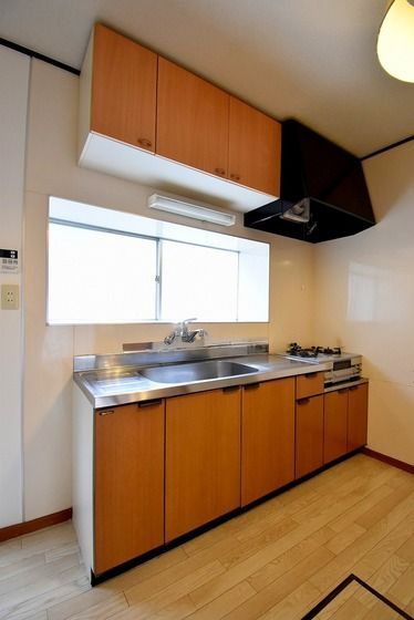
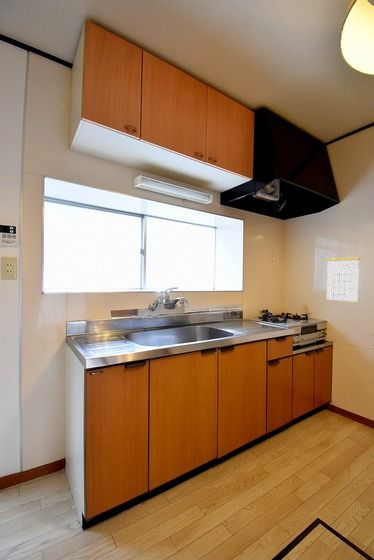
+ calendar (342, 274)
